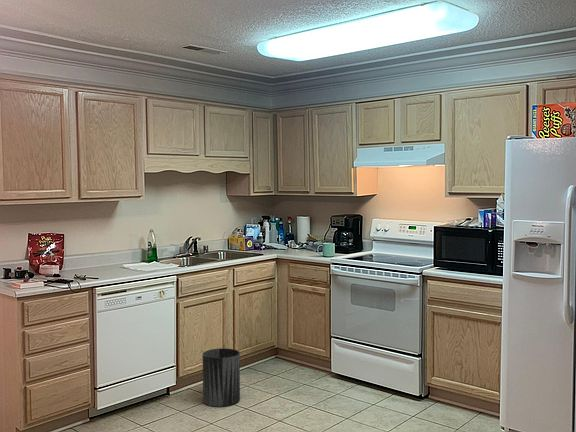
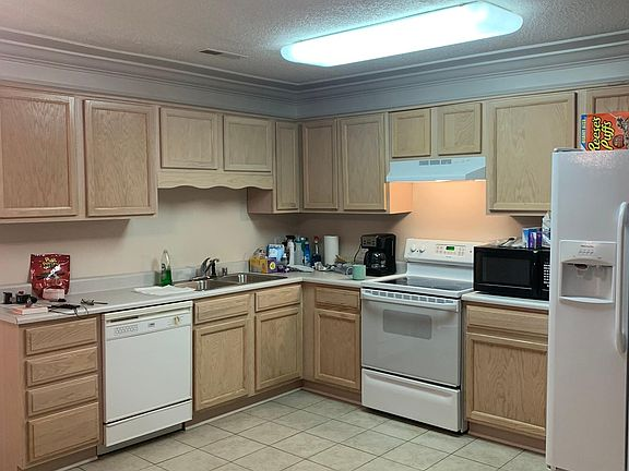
- trash can (221, 376)
